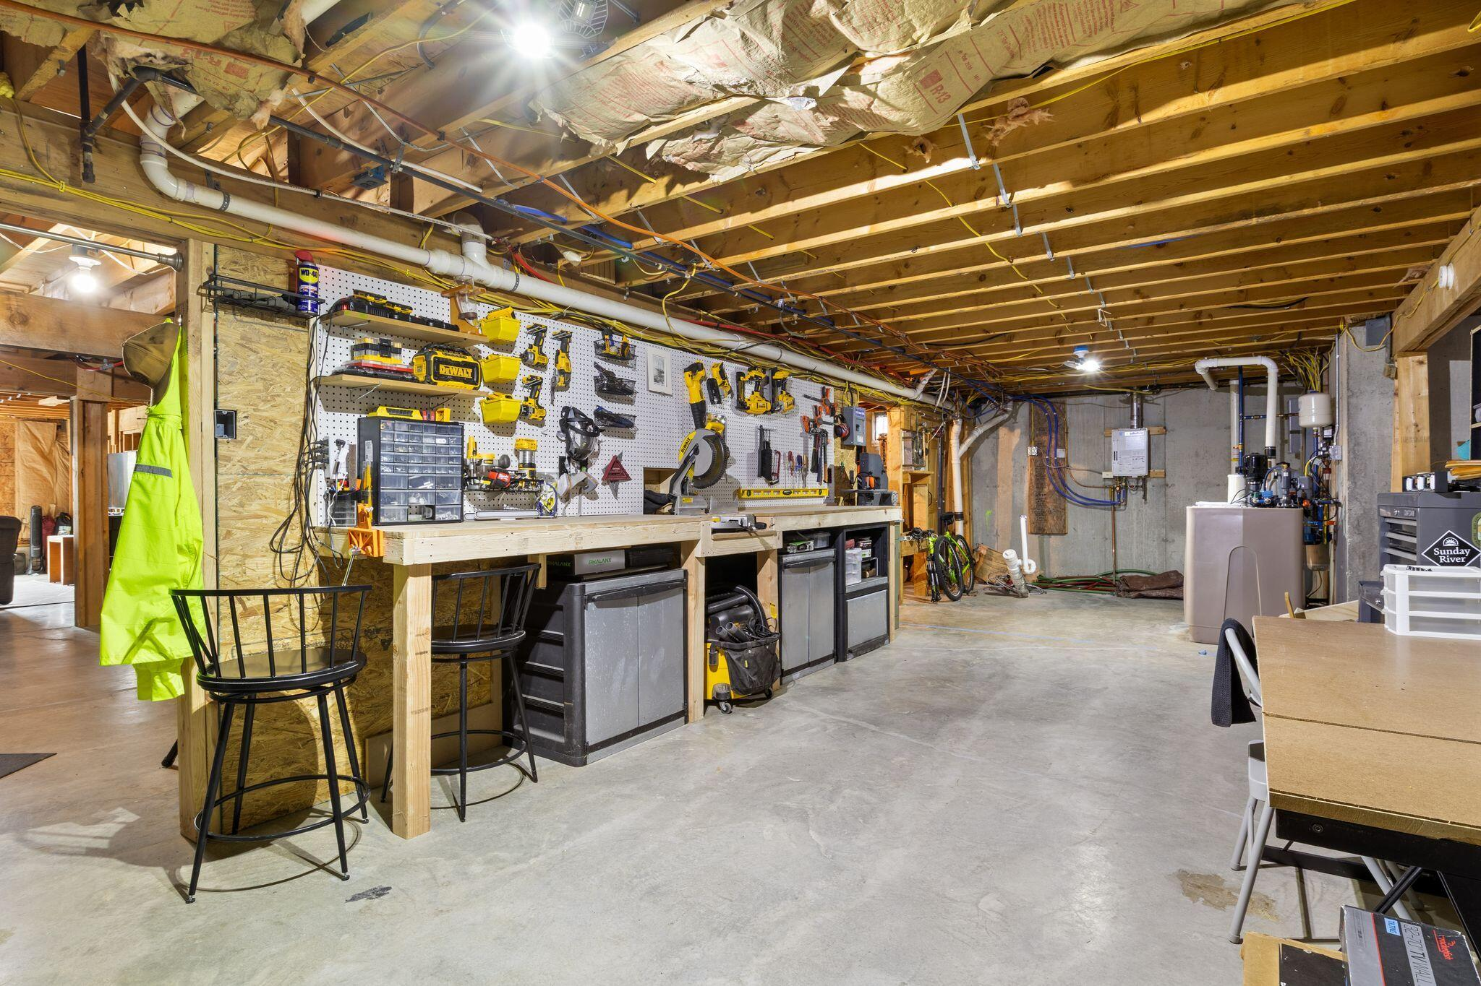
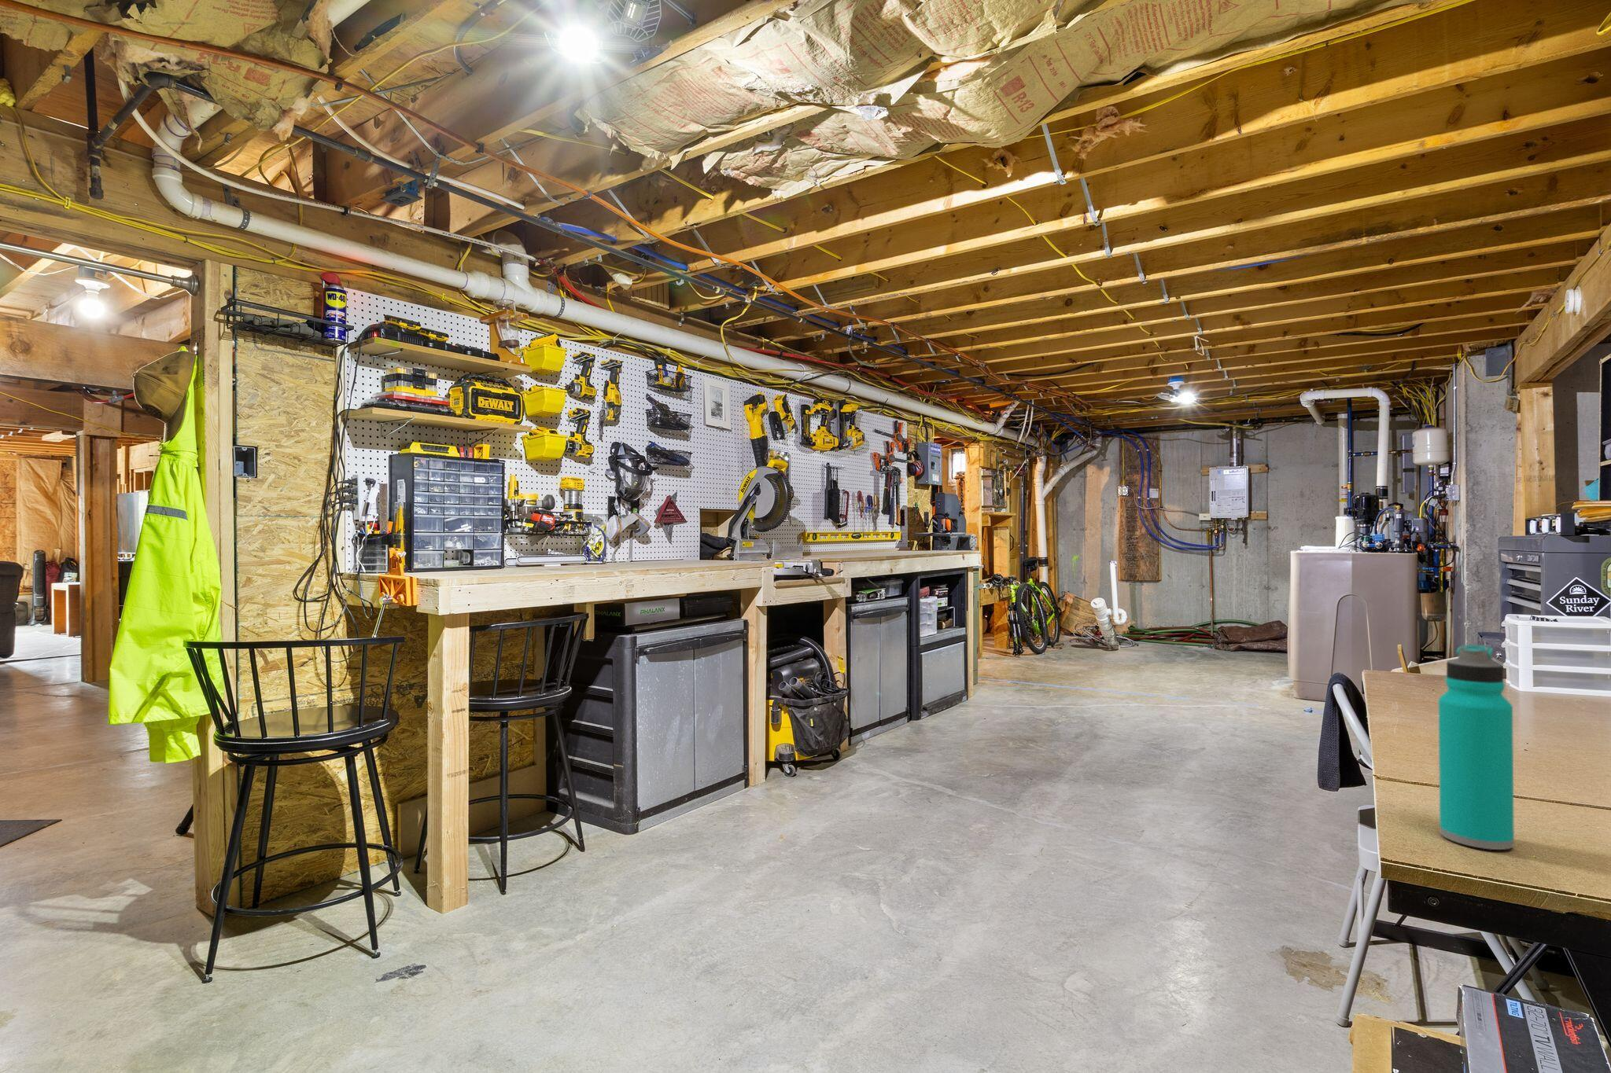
+ water bottle (1474, 742)
